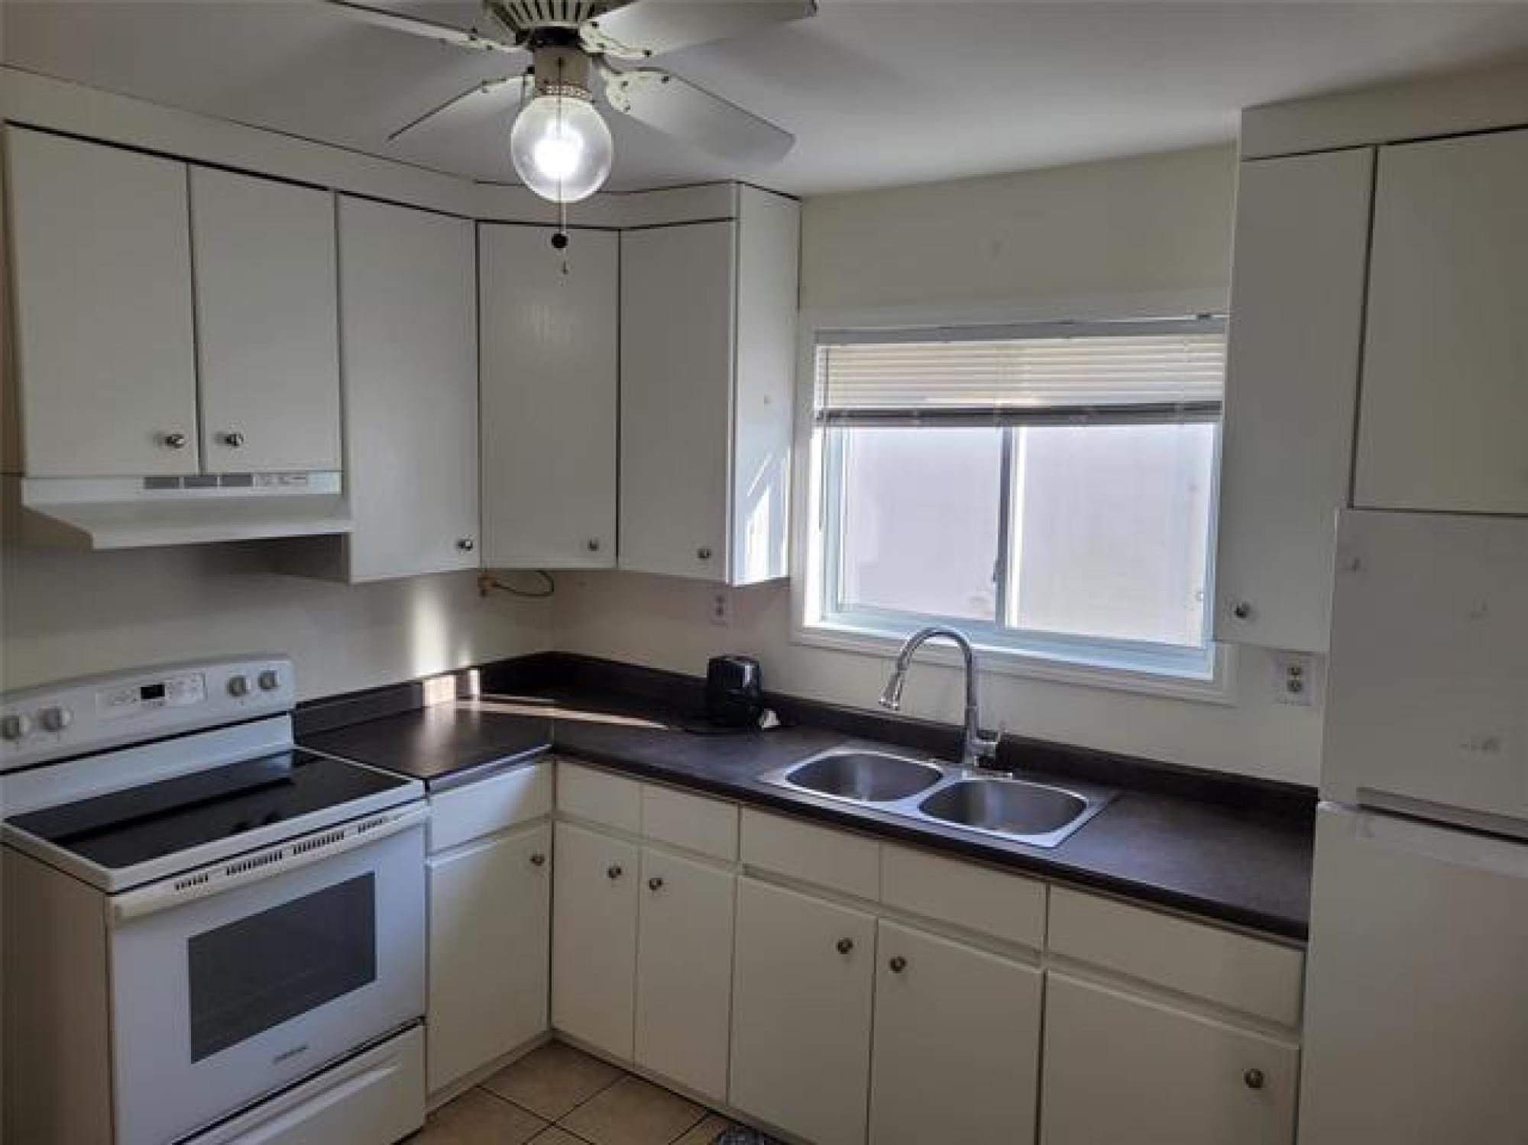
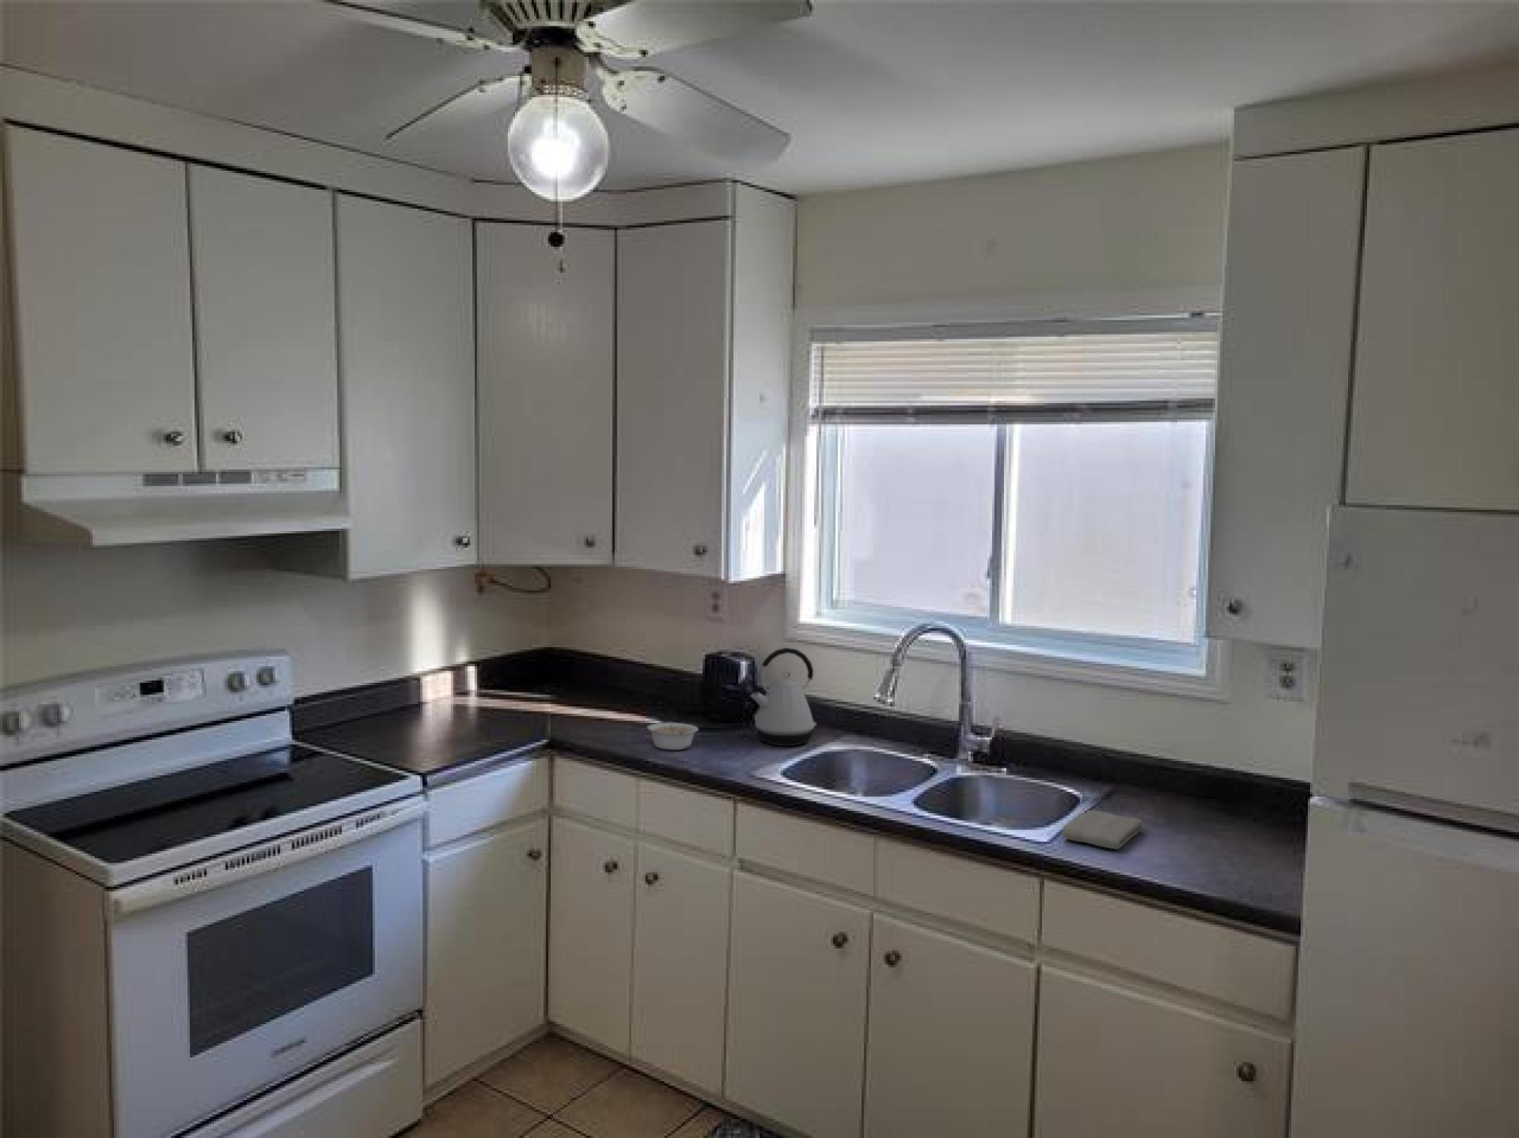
+ washcloth (1104, 827)
+ legume (673, 735)
+ kettle (783, 695)
